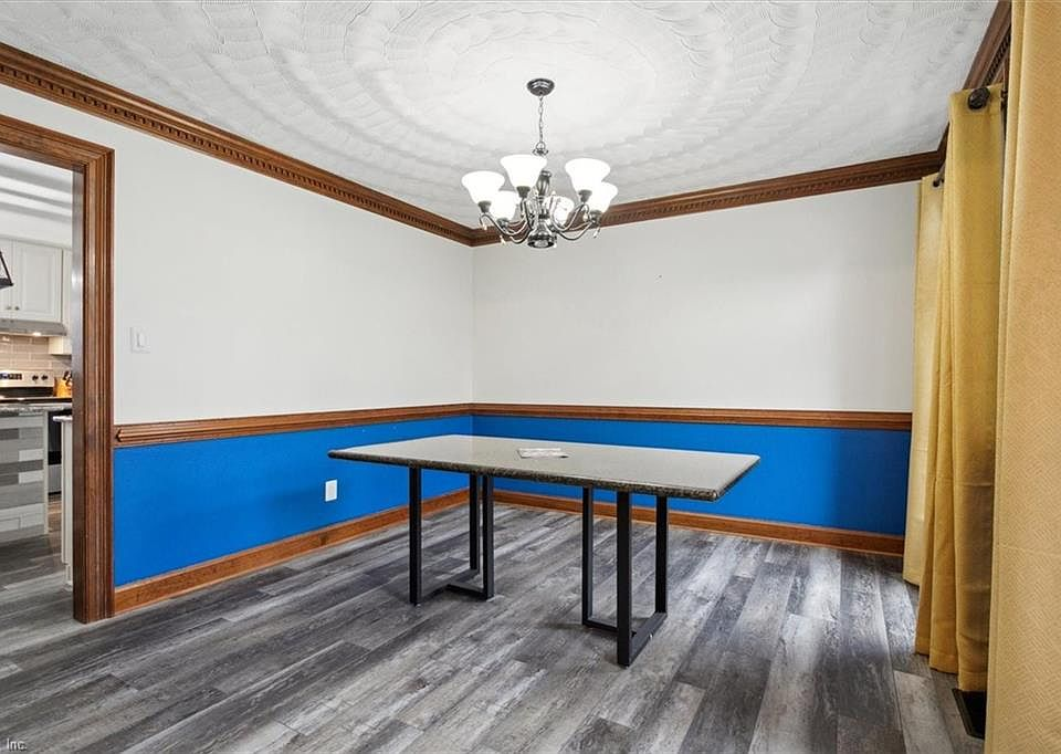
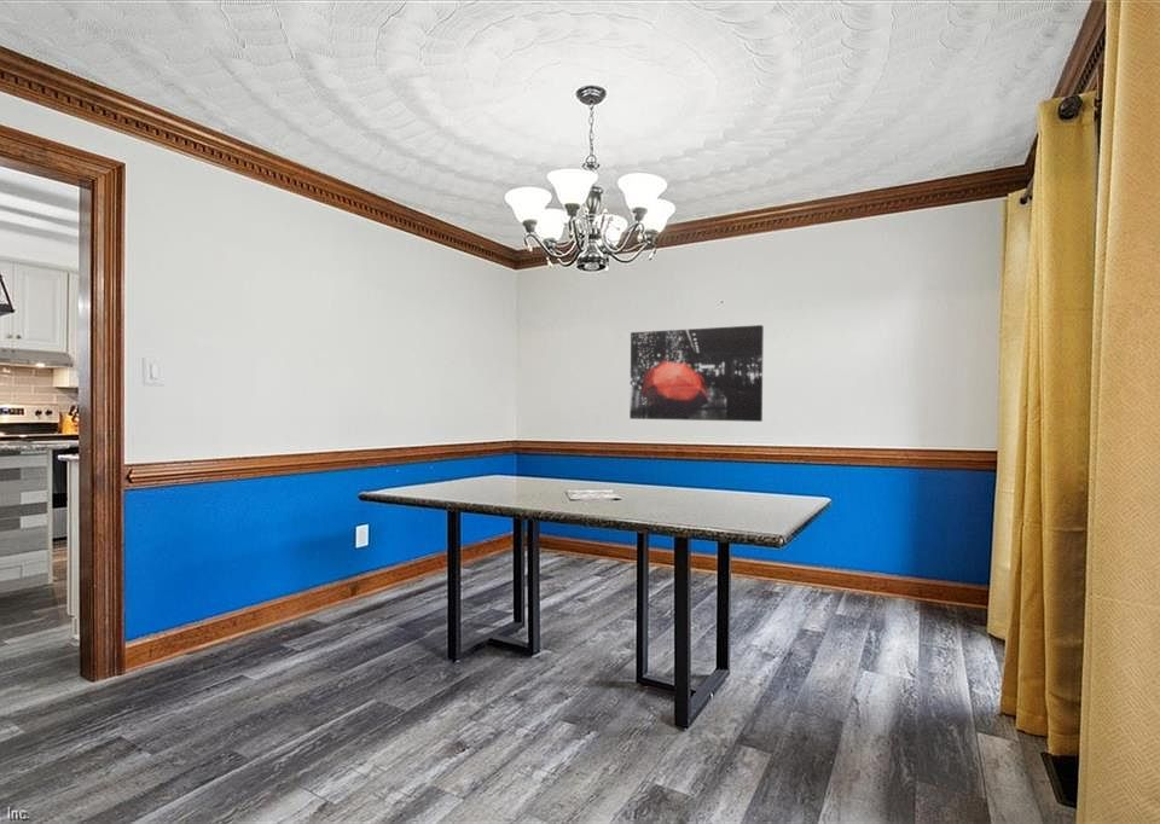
+ wall art (692, 375)
